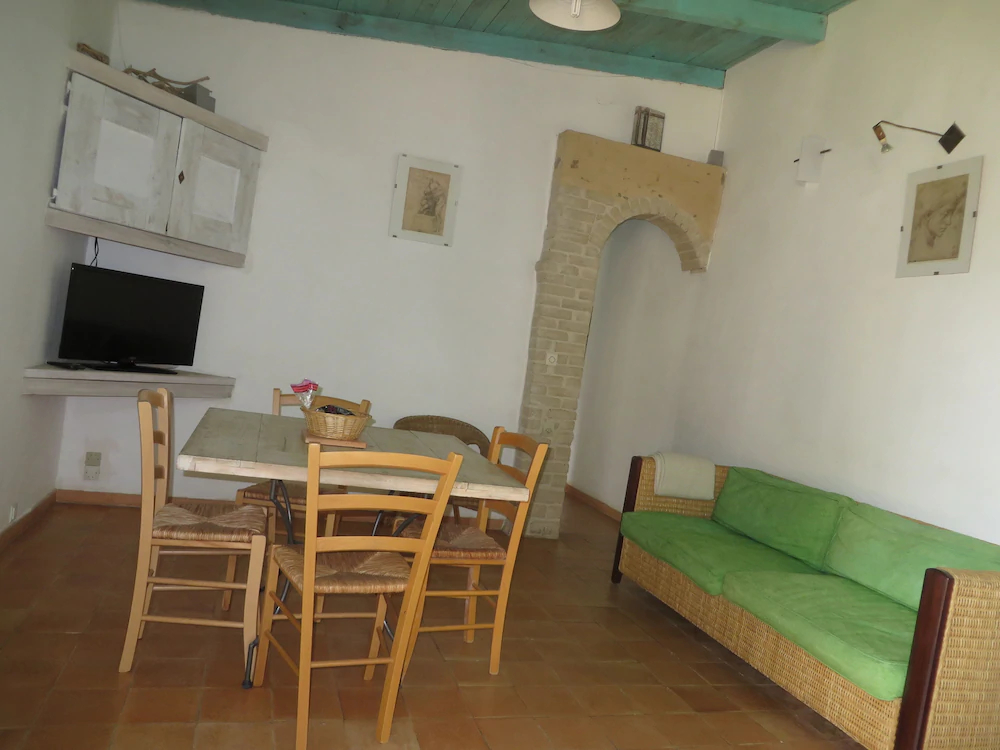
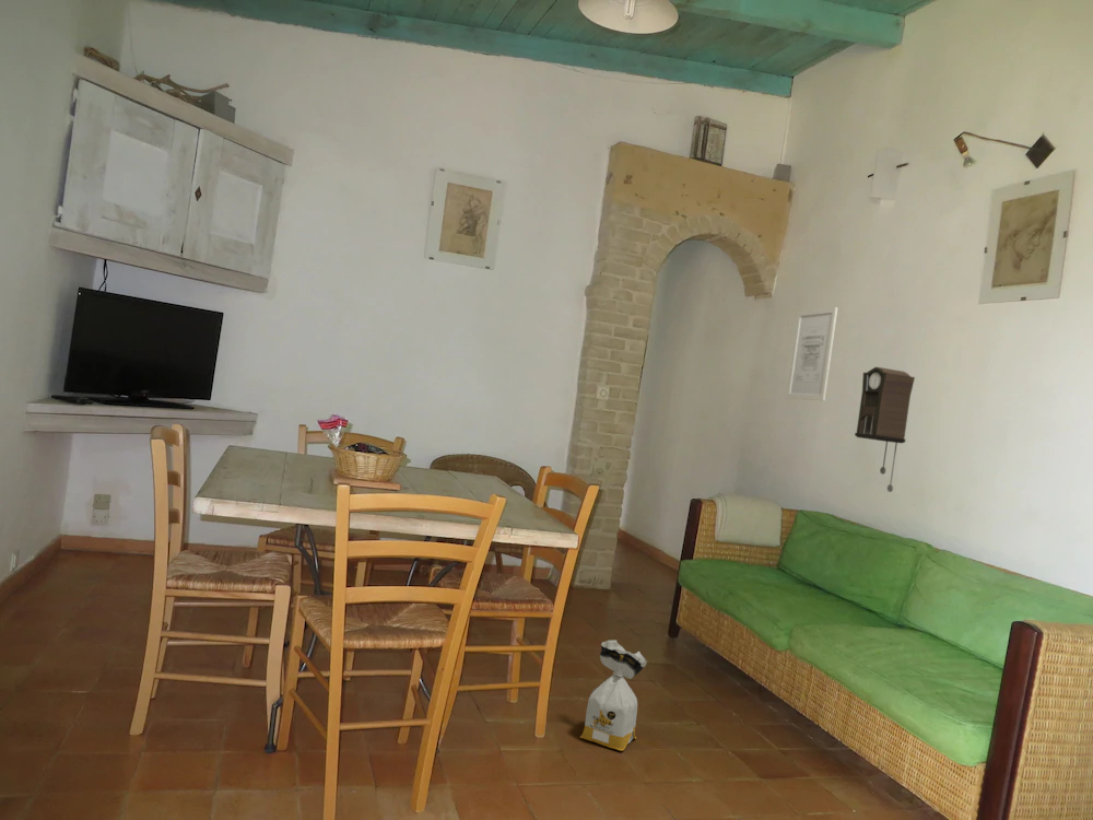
+ bag (614, 690)
+ wall art (810, 354)
+ pendulum clock (881, 429)
